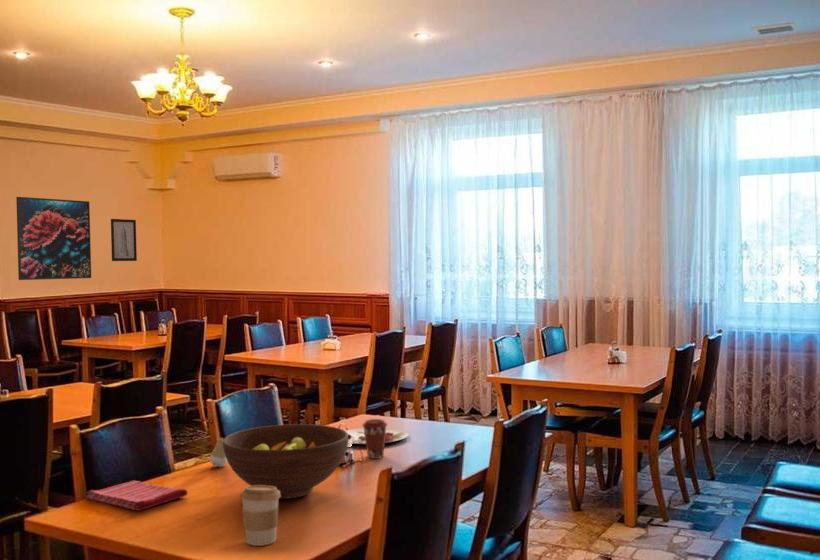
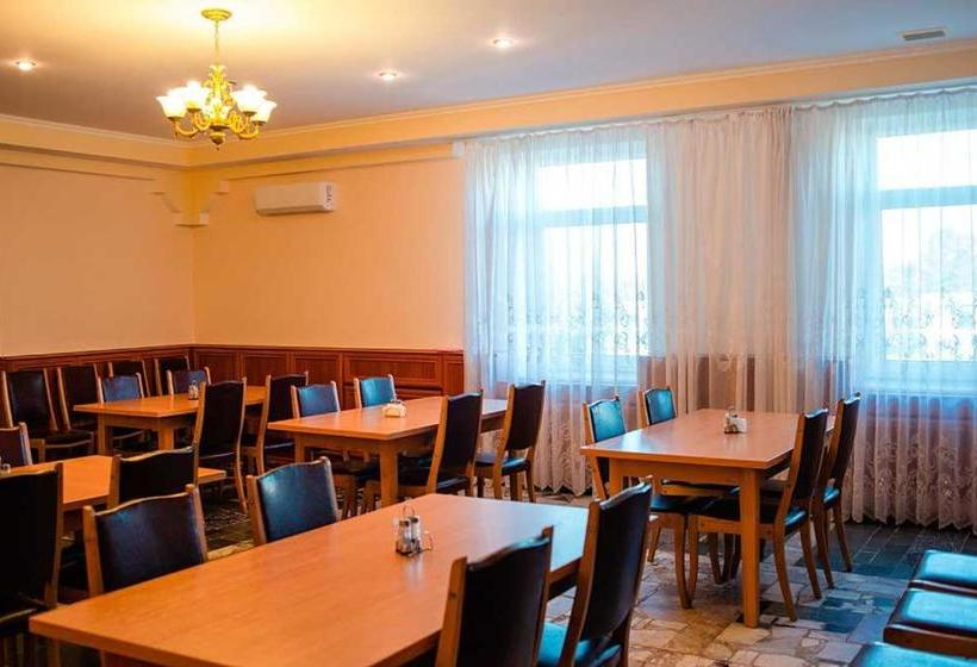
- fruit bowl (286, 464)
- coffee cup (375, 438)
- dish towel (137, 492)
- wall art (123, 240)
- tooth (219, 451)
- coffee cup (260, 513)
- plate (364, 435)
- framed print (55, 239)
